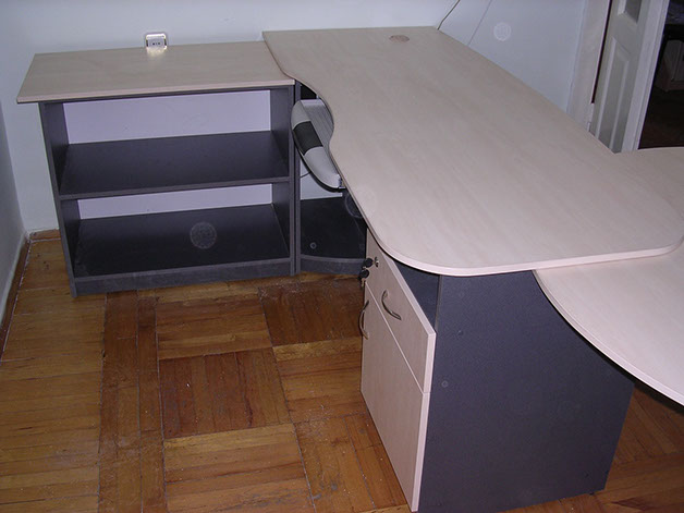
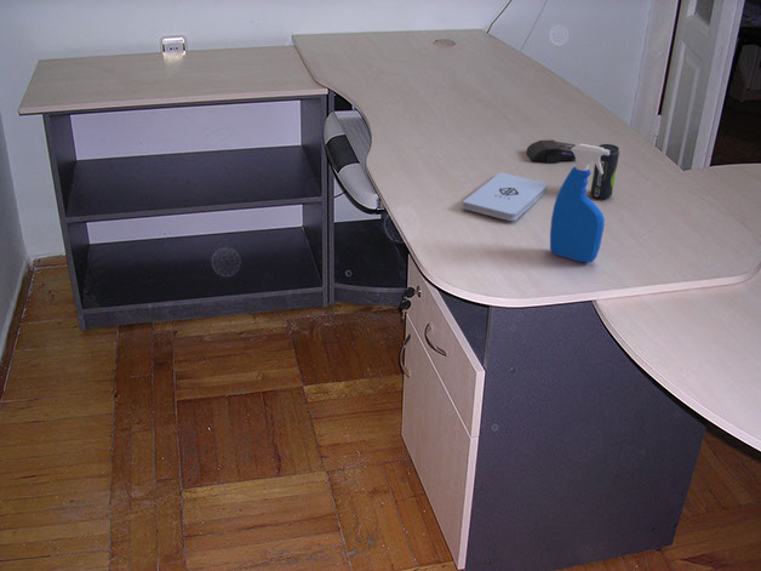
+ beverage can (605, 171)
+ notepad (507, 195)
+ spray bottle (580, 202)
+ computer mouse (553, 148)
